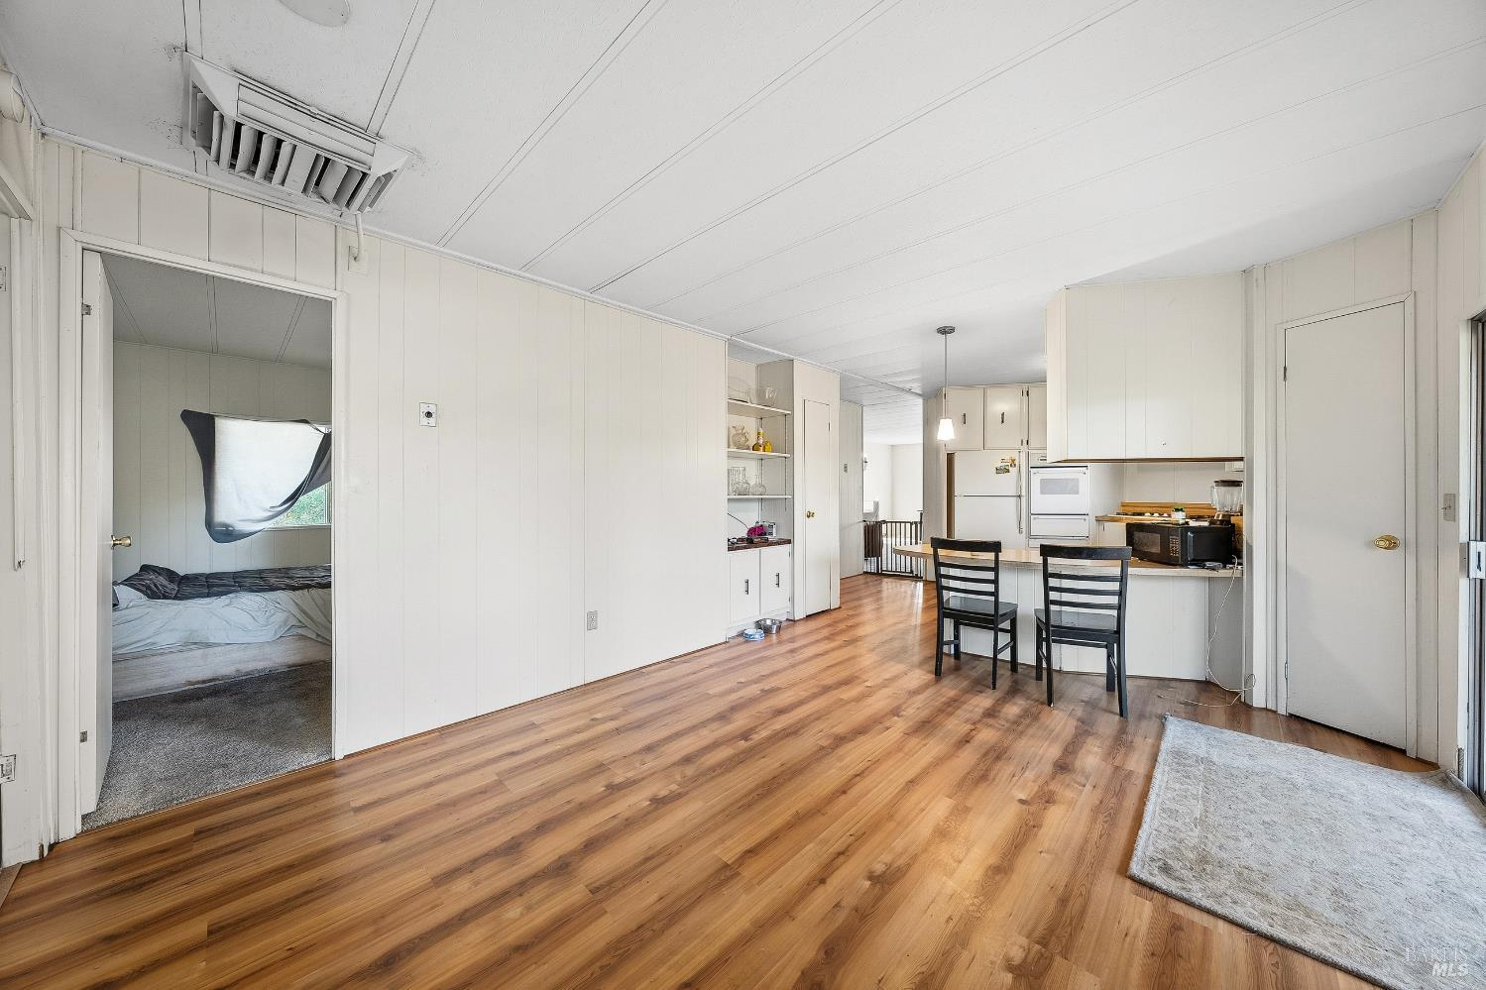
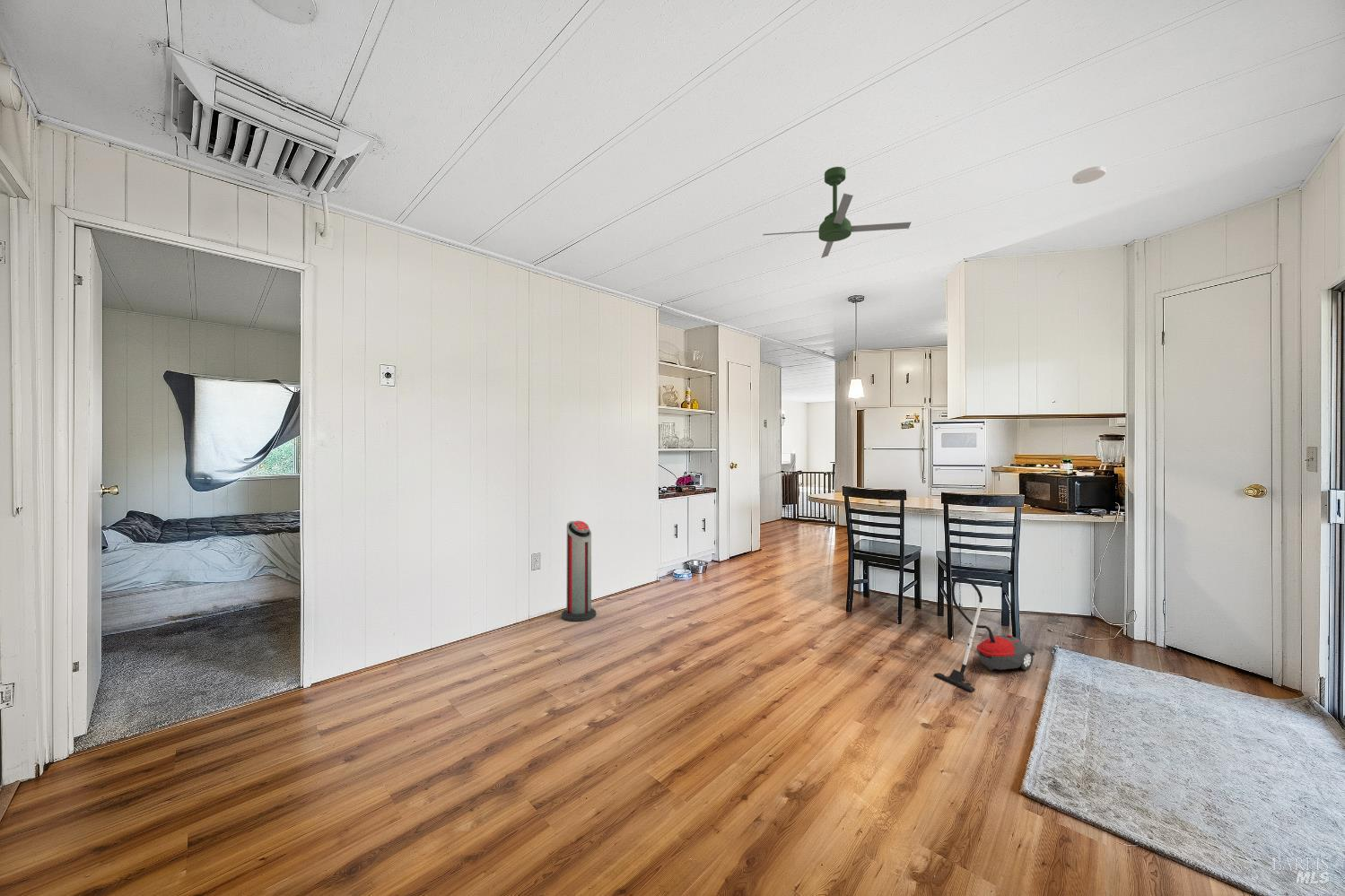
+ ceiling fan (834, 204)
+ air purifier (579, 568)
+ vacuum cleaner (976, 623)
+ smoke detector (1088, 175)
